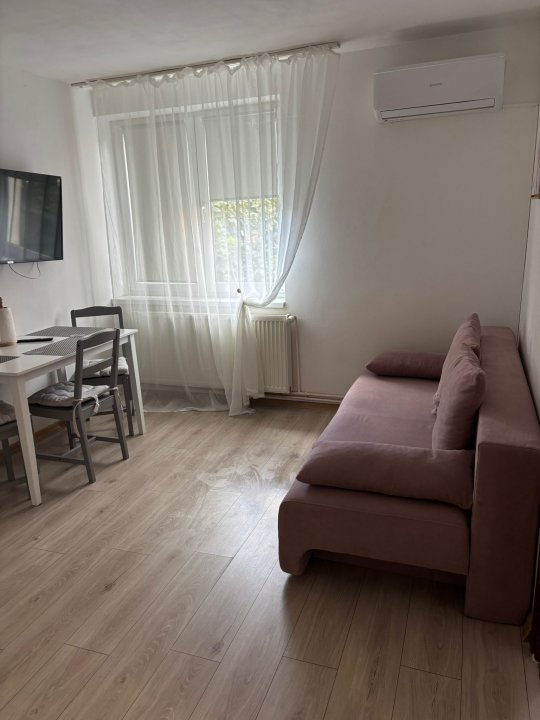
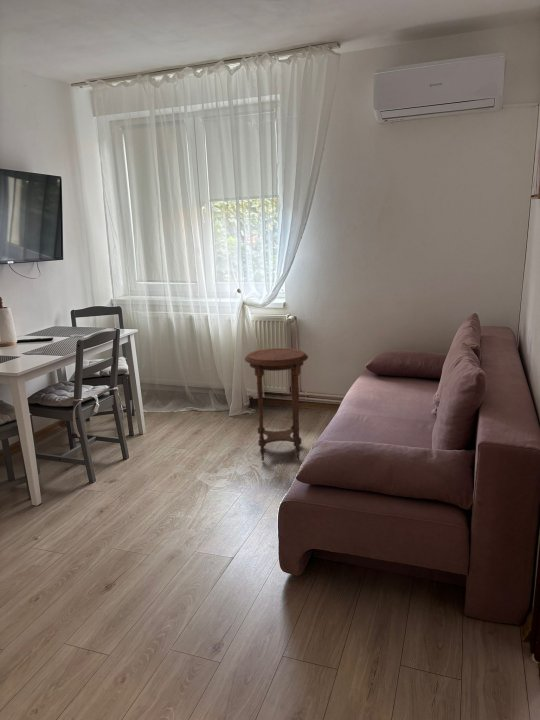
+ side table (292, 404)
